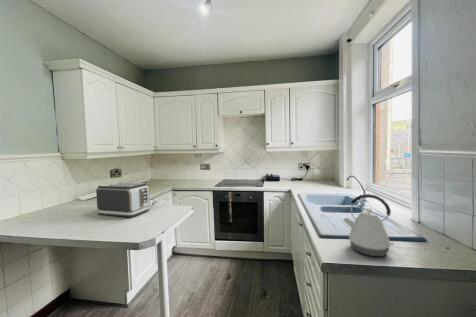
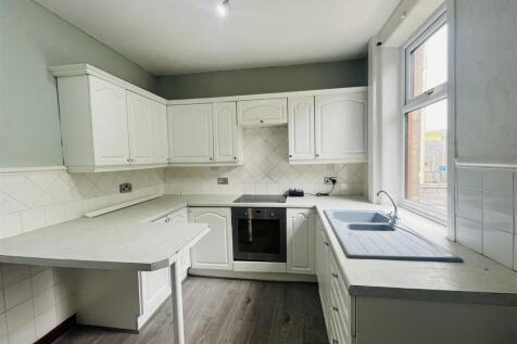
- toaster (124, 198)
- kettle (367, 222)
